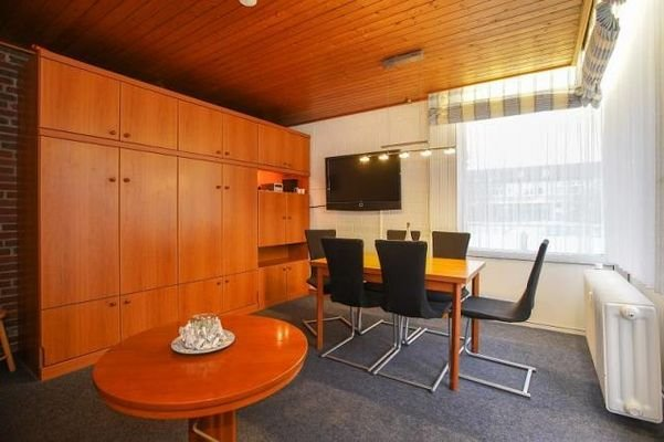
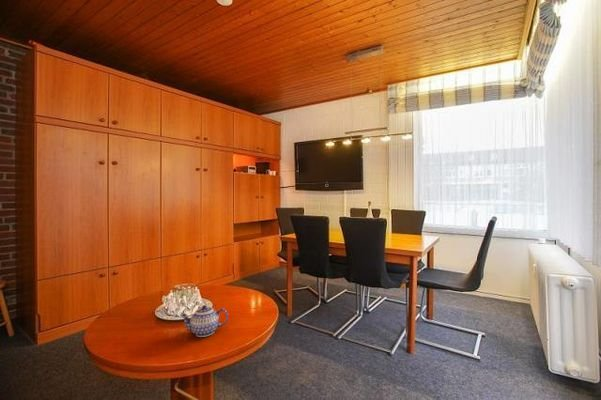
+ teapot (204, 319)
